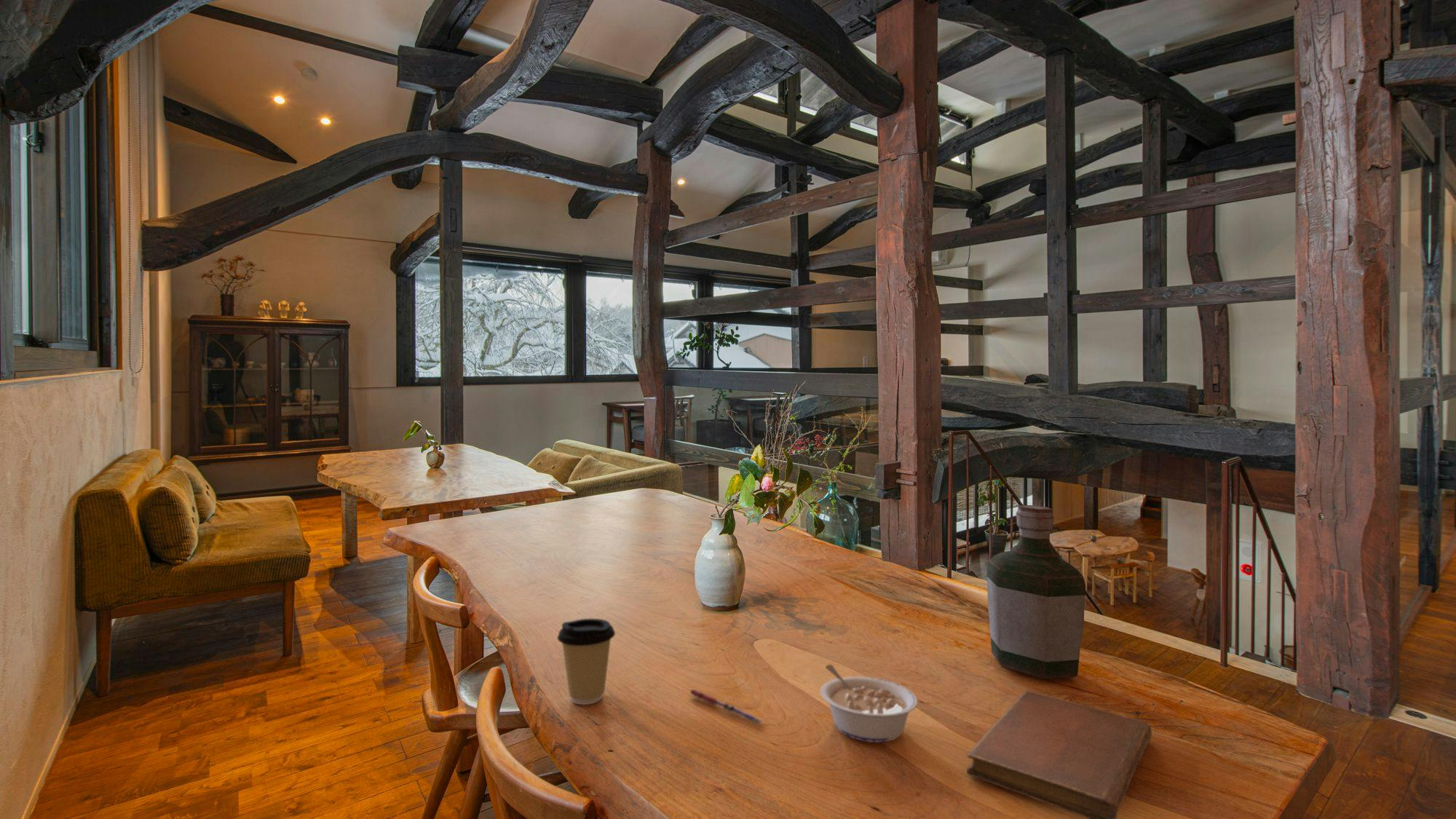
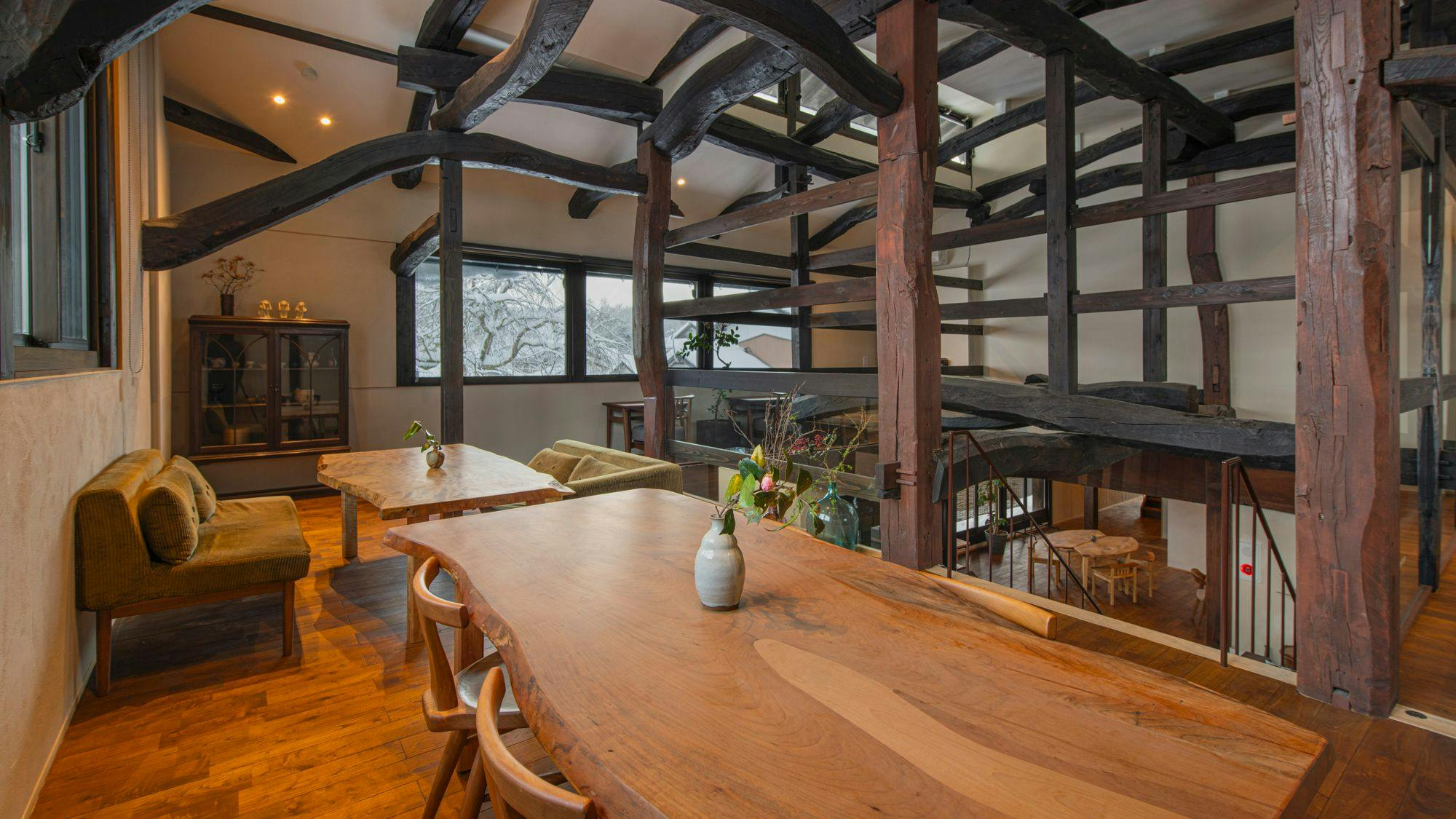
- notebook (1063, 747)
- legume (864, 707)
- coffee cup (587, 660)
- bottle (1034, 587)
- pen (724, 705)
